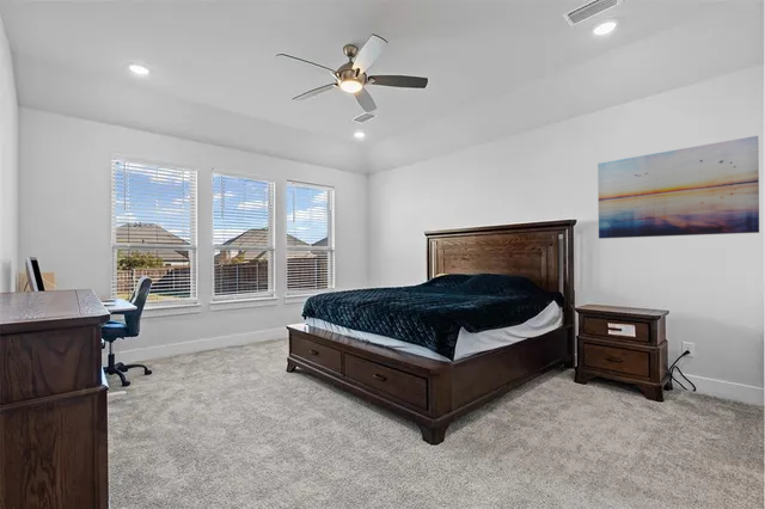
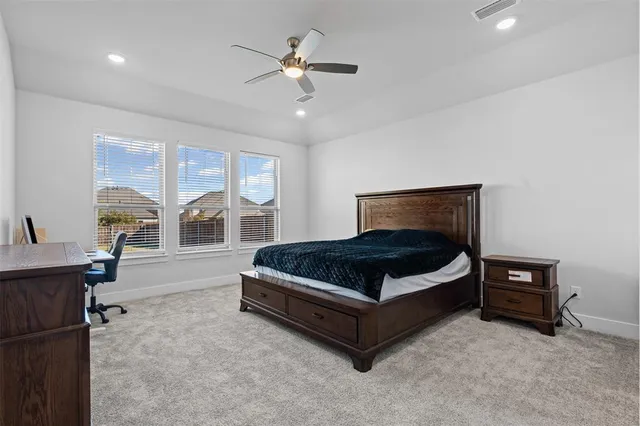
- wall art (668, 194)
